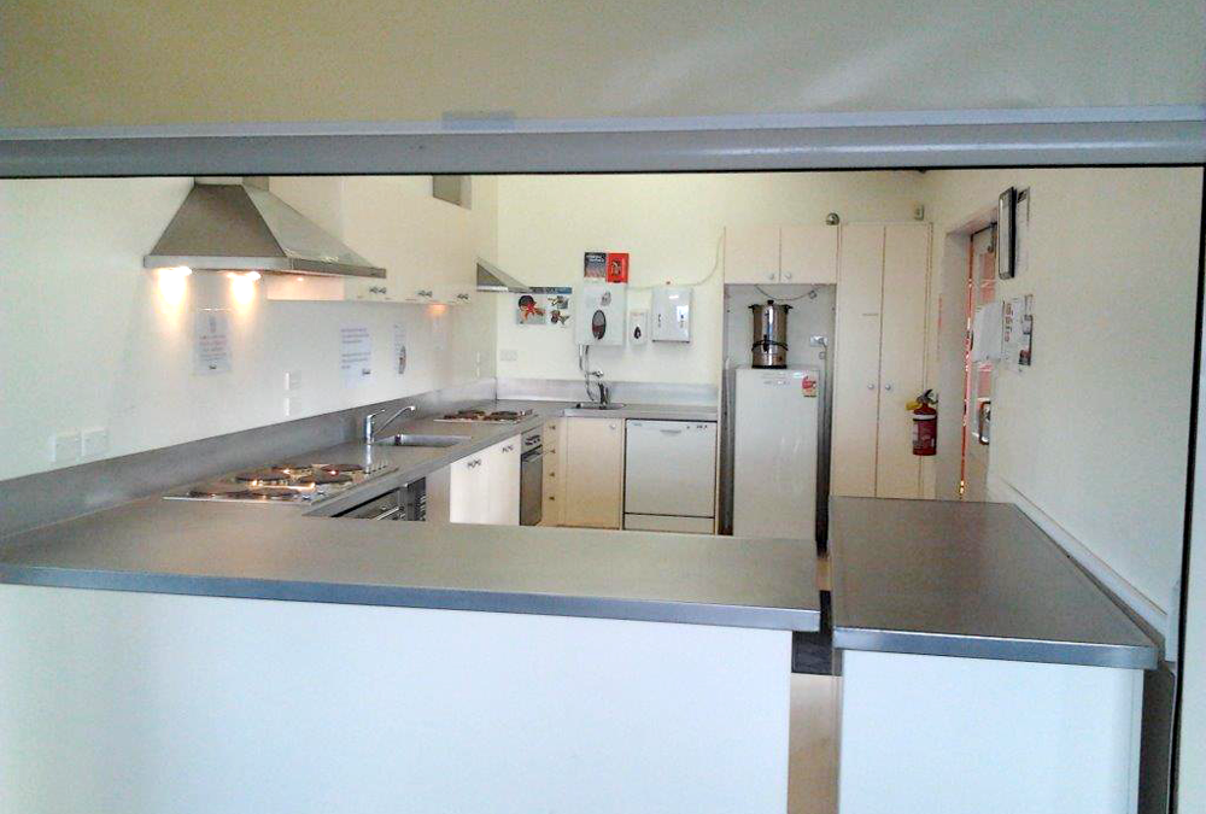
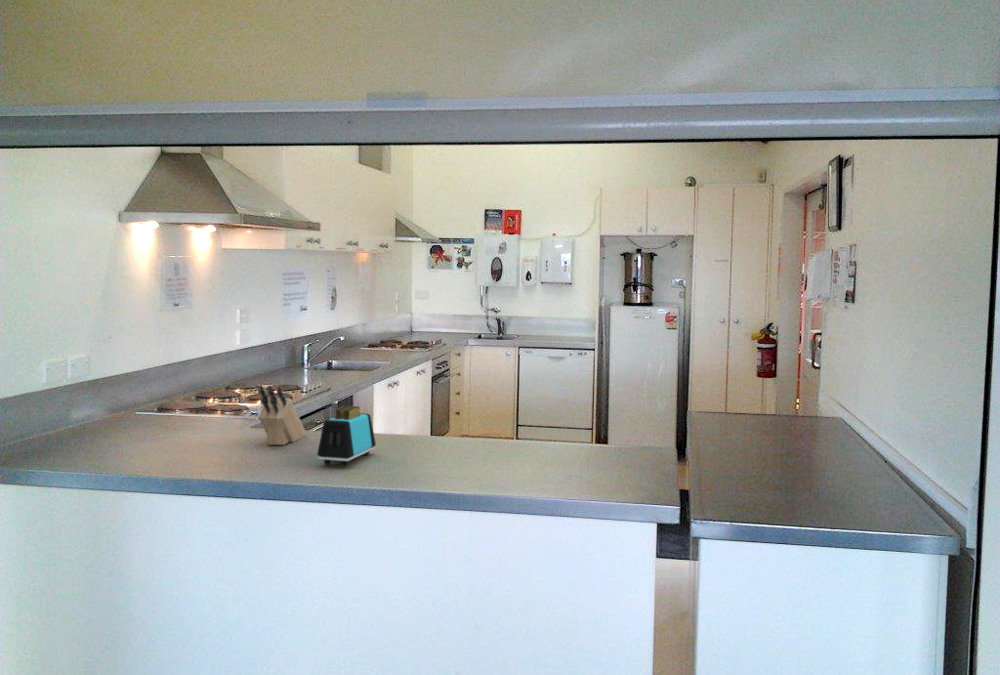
+ toaster (347, 433)
+ knife block (281, 411)
